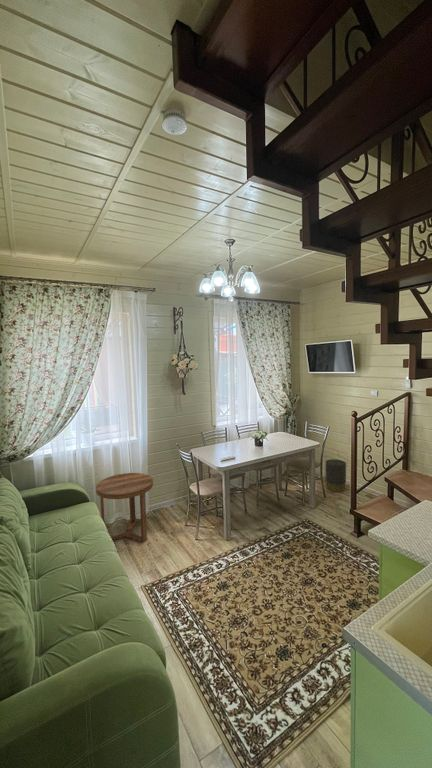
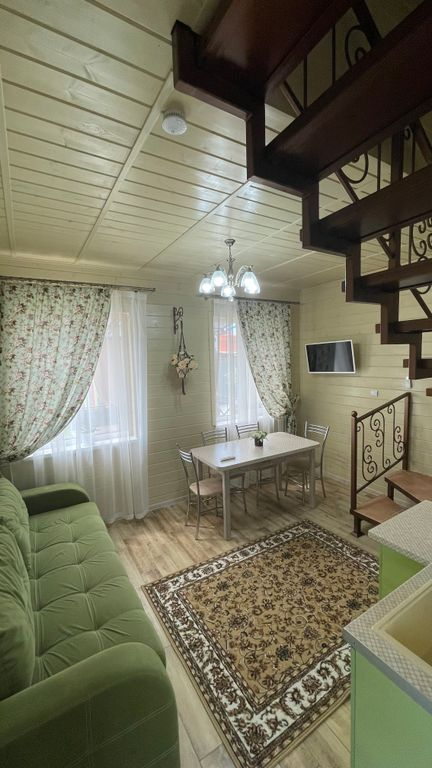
- trash can (335, 473)
- side table (130, 509)
